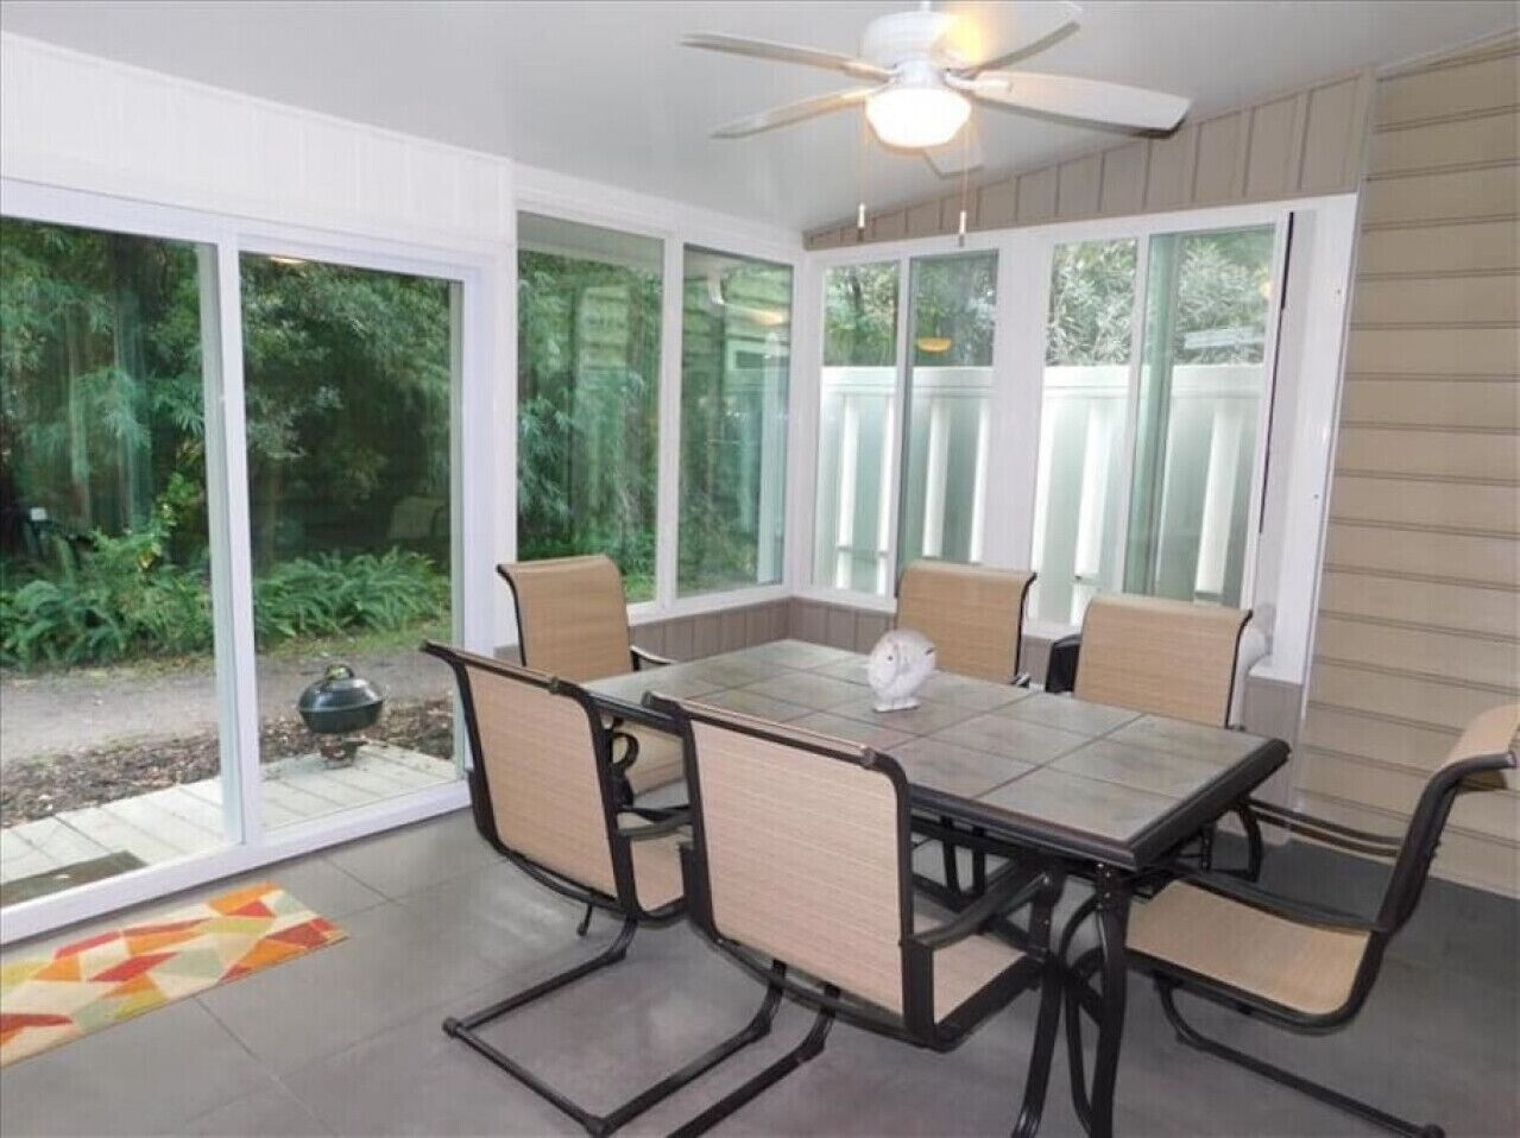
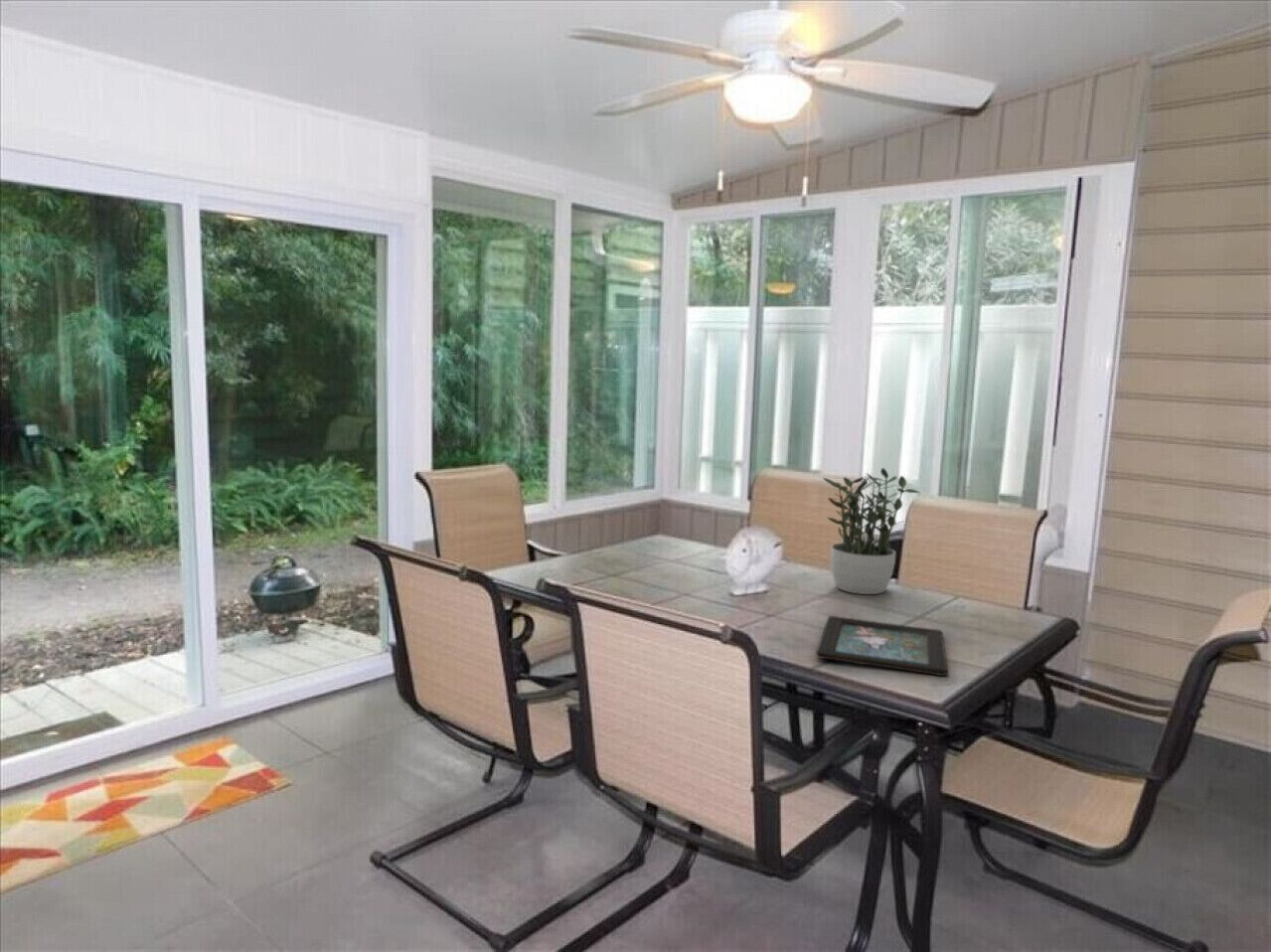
+ potted plant (868, 529)
+ decorative tray (881, 643)
